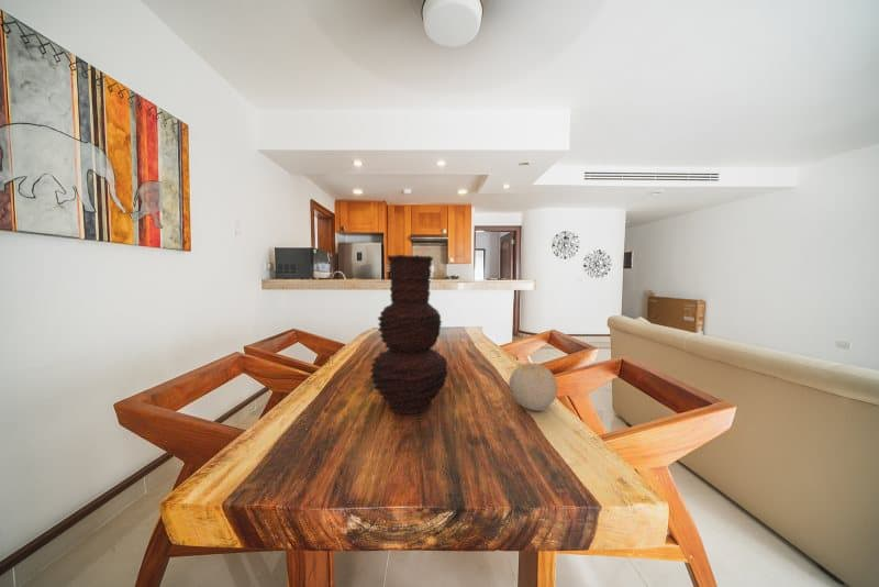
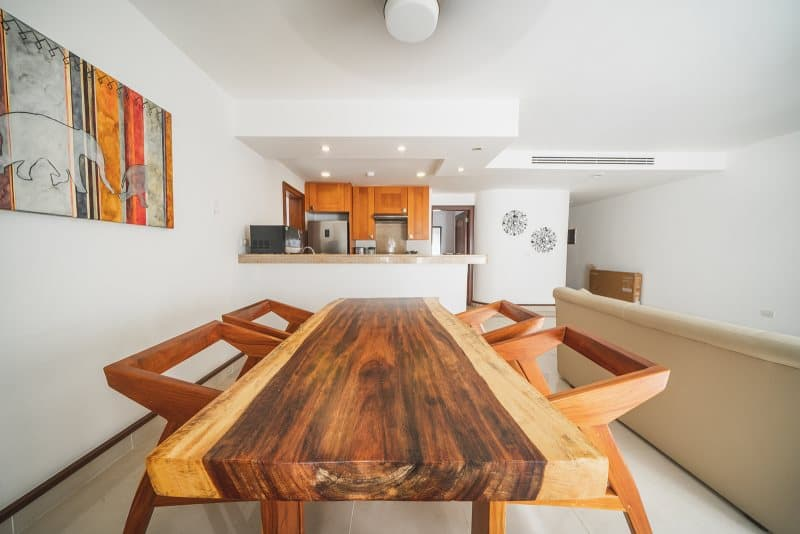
- fruit (533, 386)
- vase (410, 332)
